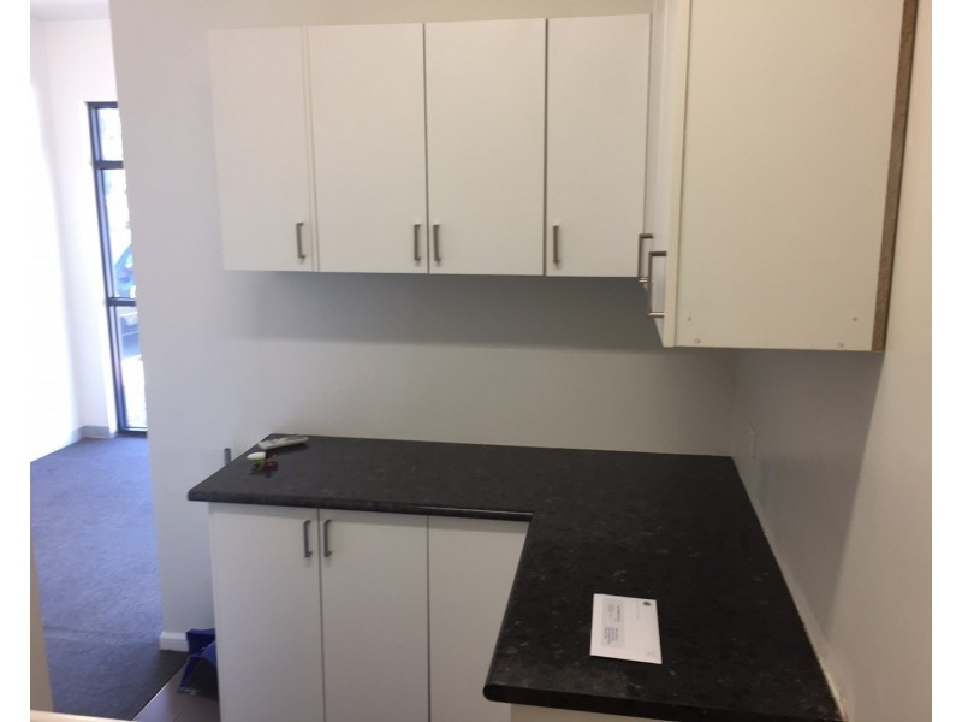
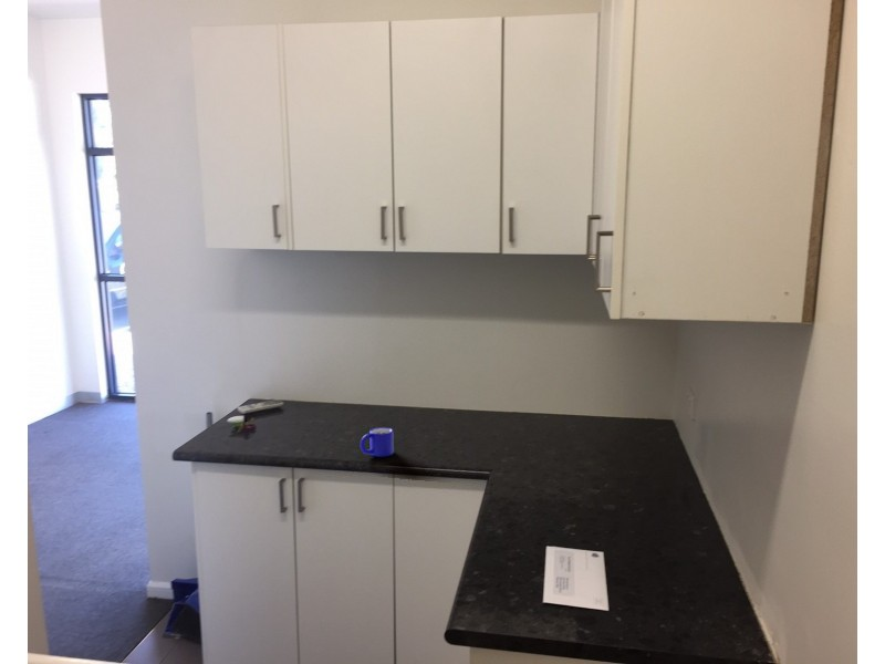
+ mug (376, 443)
